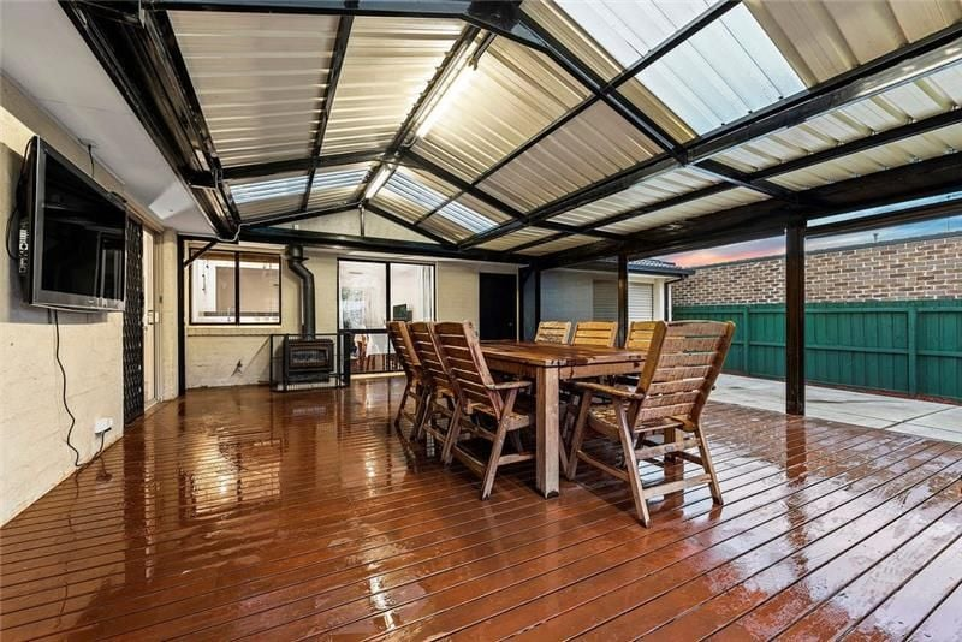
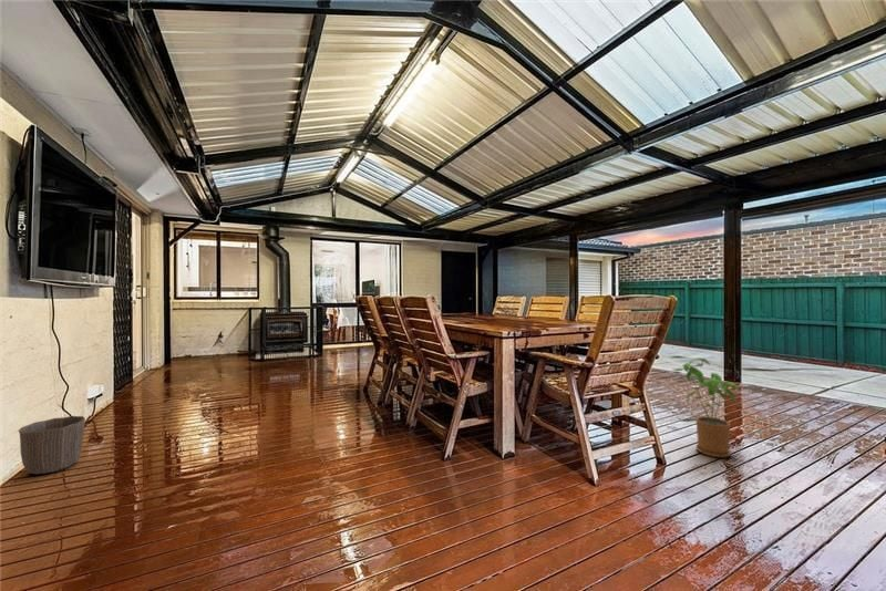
+ house plant (710, 405)
+ waste basket (53, 445)
